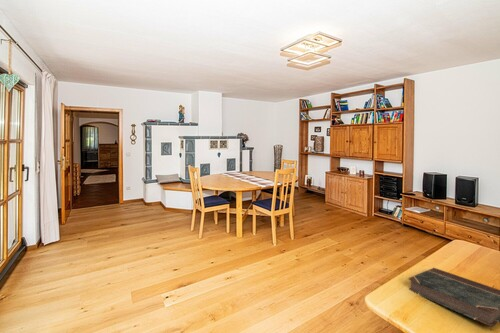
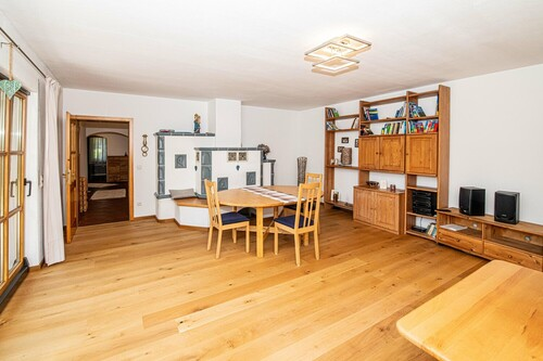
- book (458, 291)
